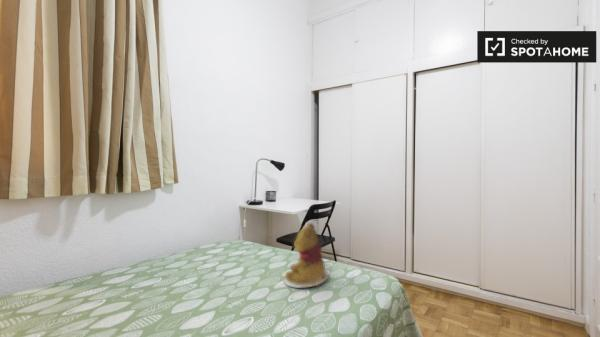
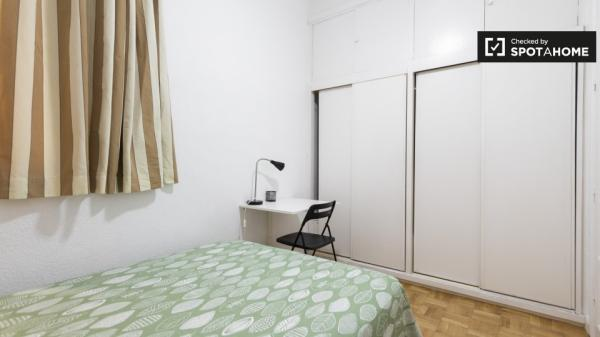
- teddy bear (306, 252)
